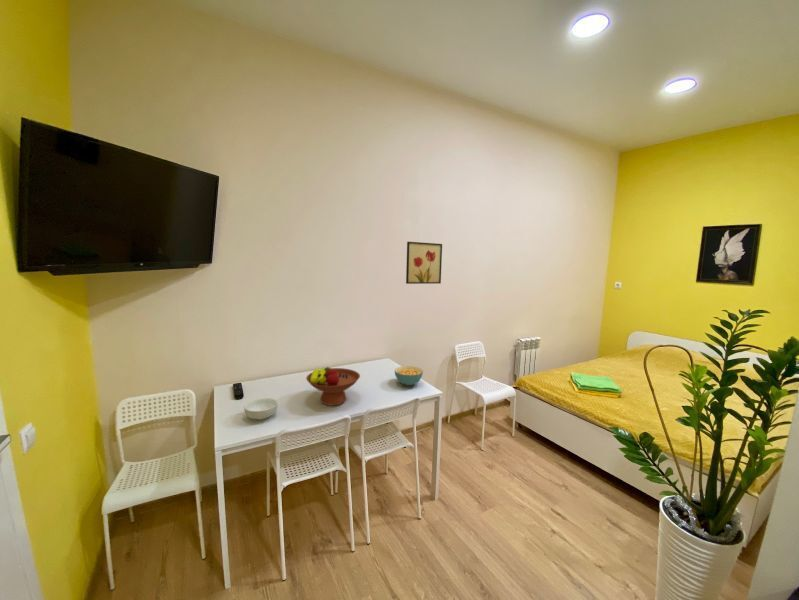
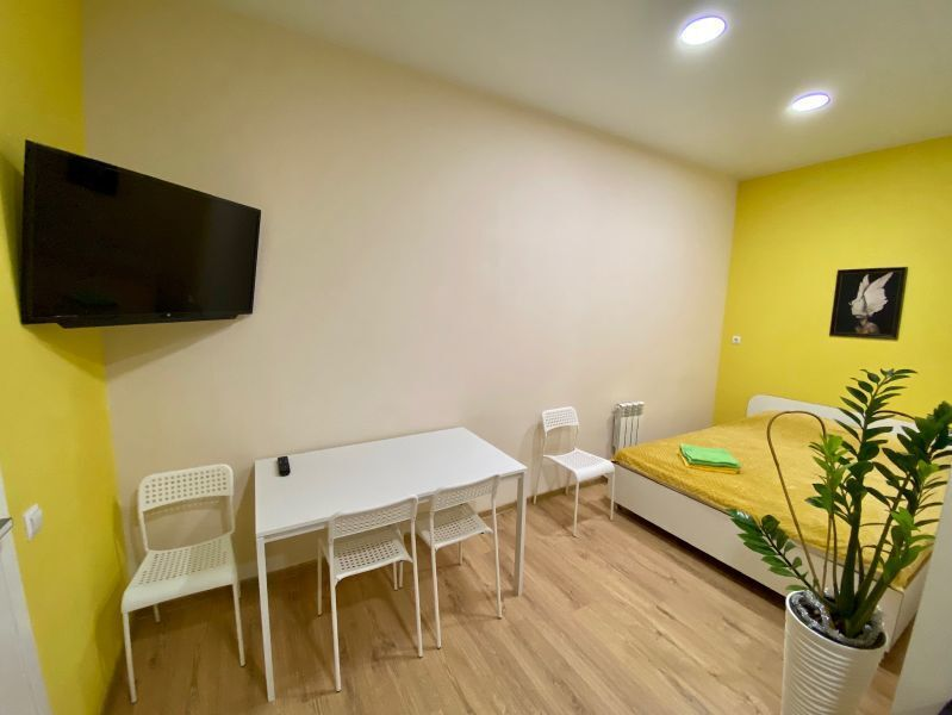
- fruit bowl (333, 383)
- wall art (424, 263)
- cereal bowl (408, 377)
- cereal bowl (261, 410)
